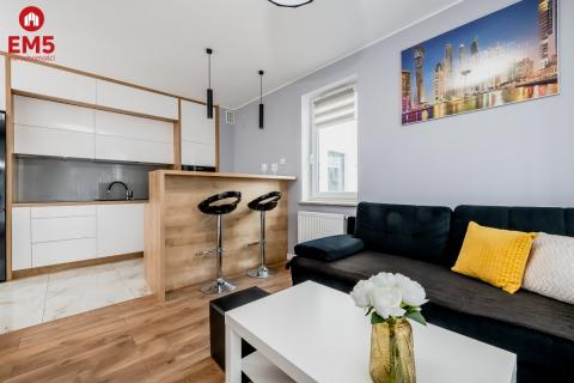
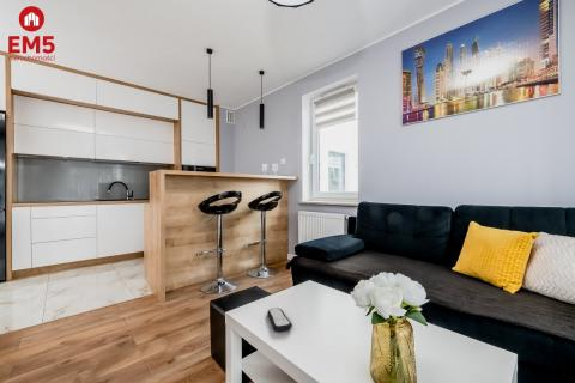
+ remote control (278, 318)
